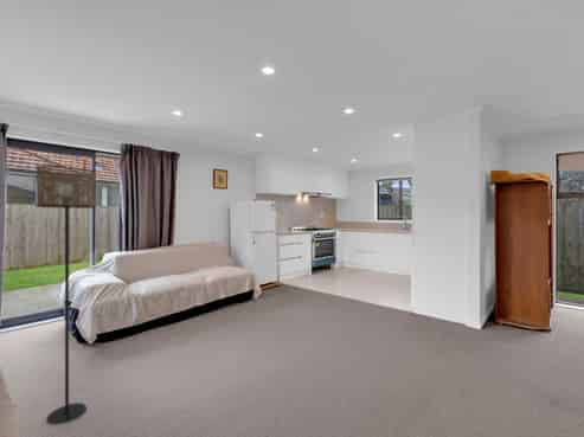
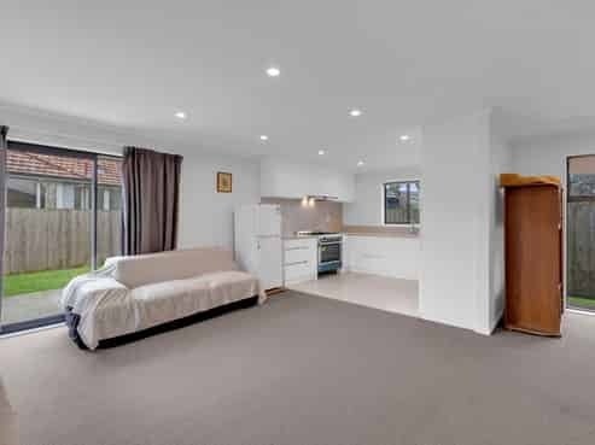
- floor lamp (66, 291)
